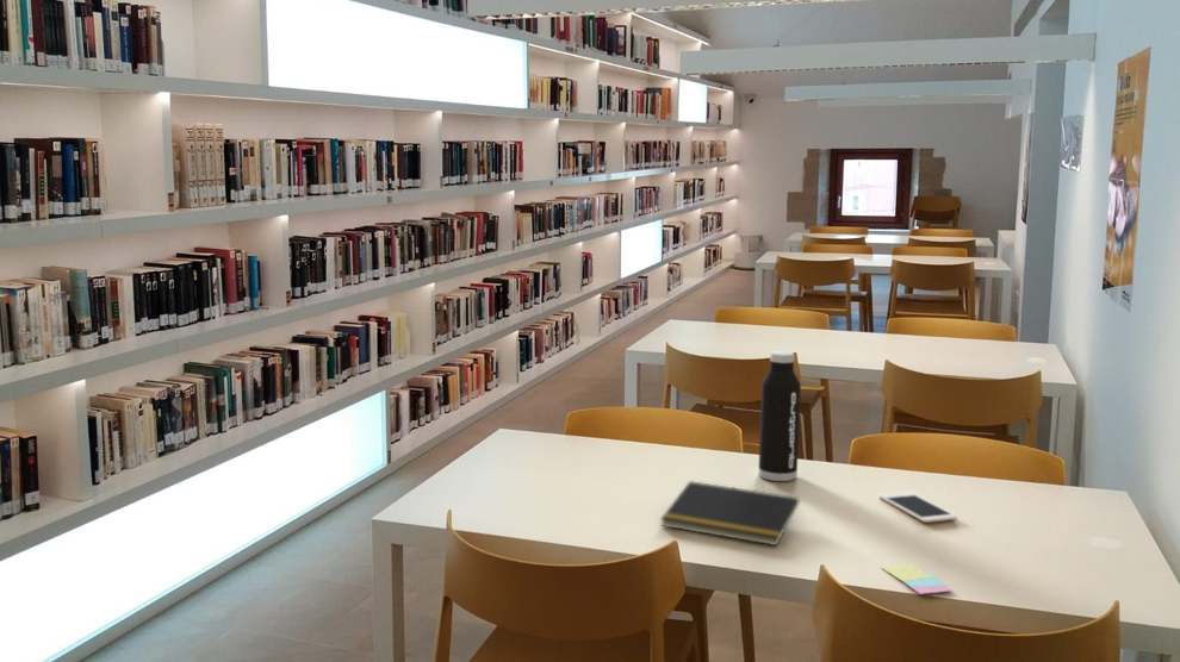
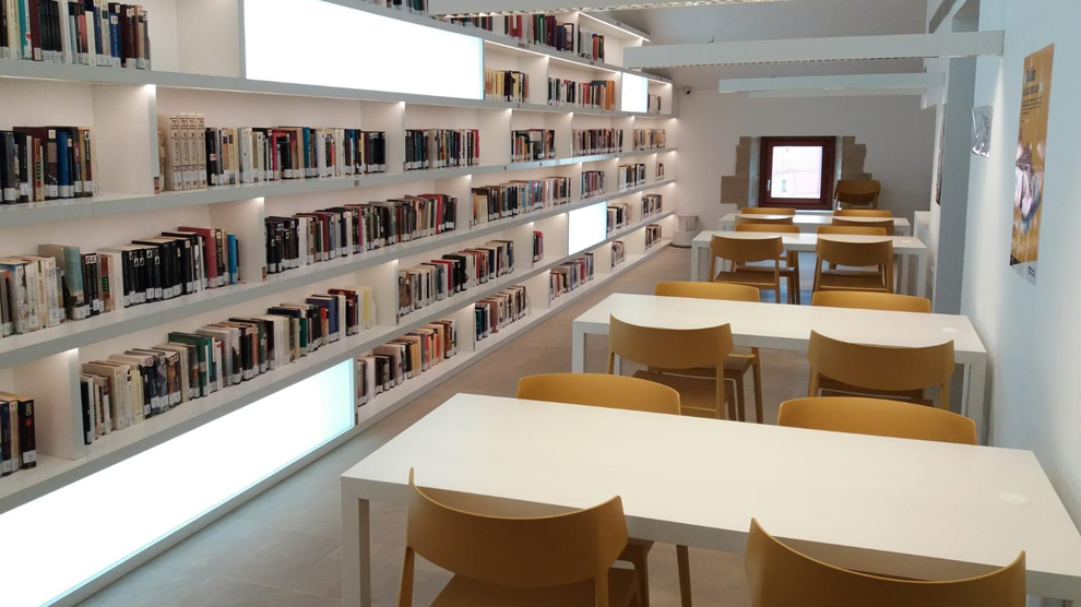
- notepad (729, 511)
- water bottle (780, 414)
- sticky notes (917, 577)
- cell phone (917, 506)
